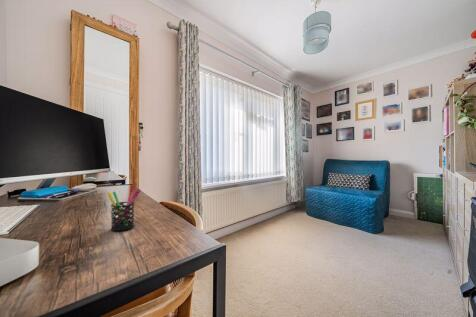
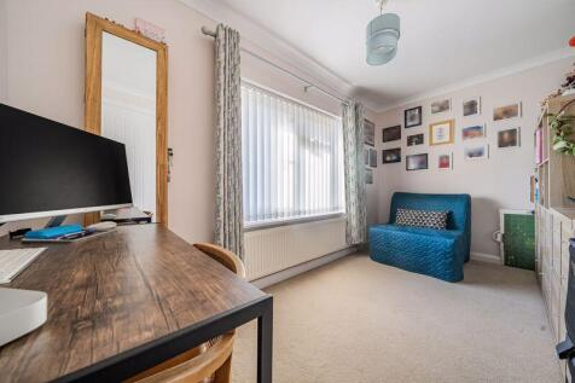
- pen holder (122, 206)
